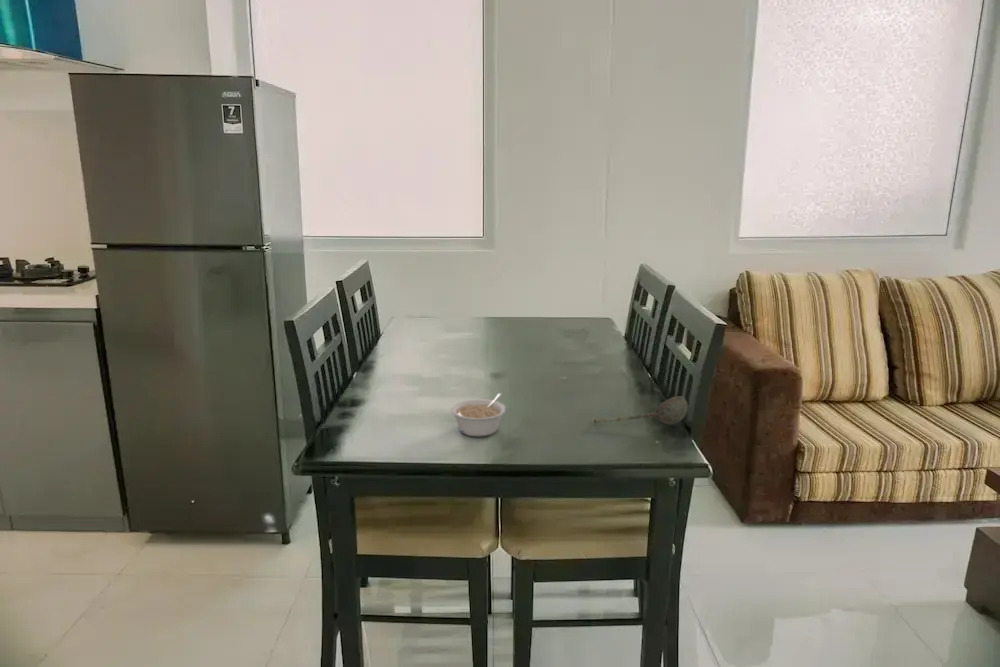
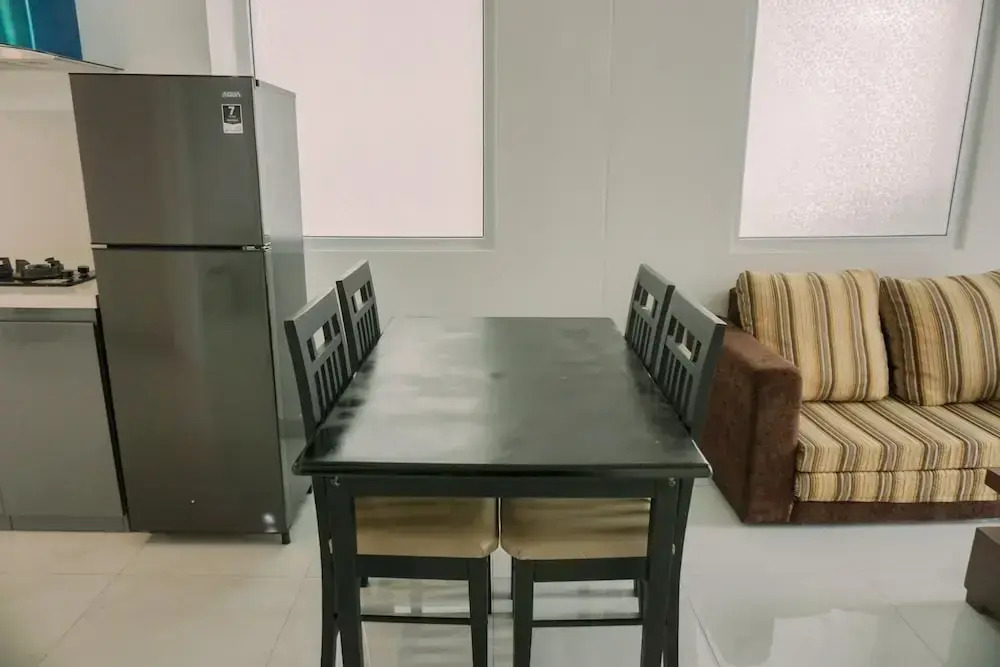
- legume (478, 415)
- soupspoon (642, 414)
